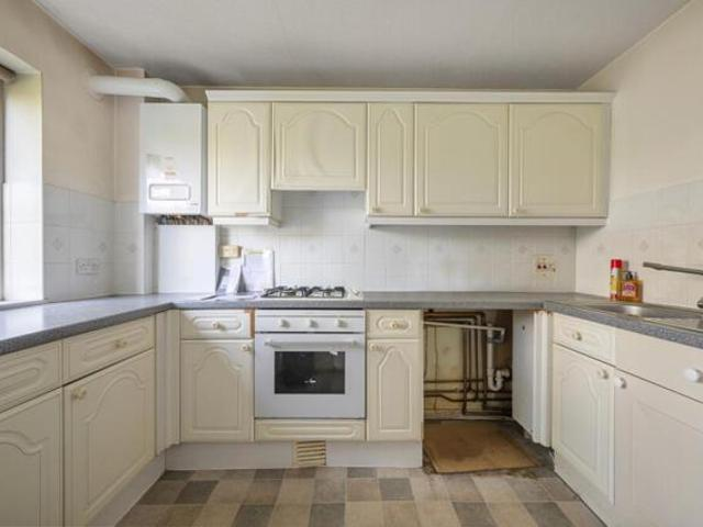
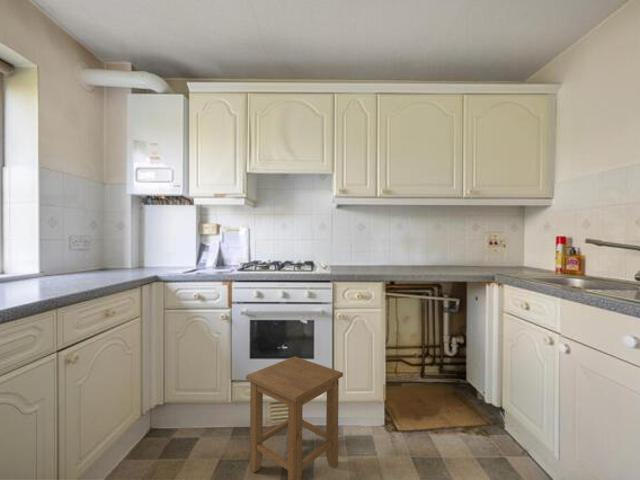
+ stool (294, 420)
